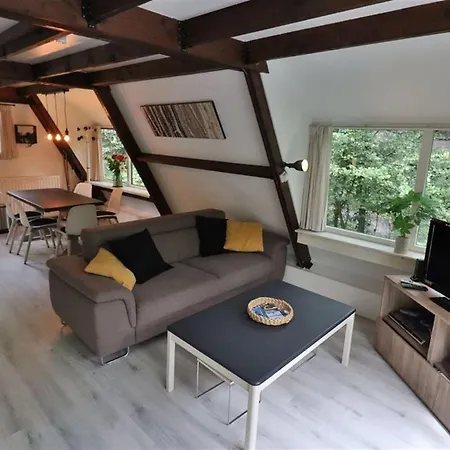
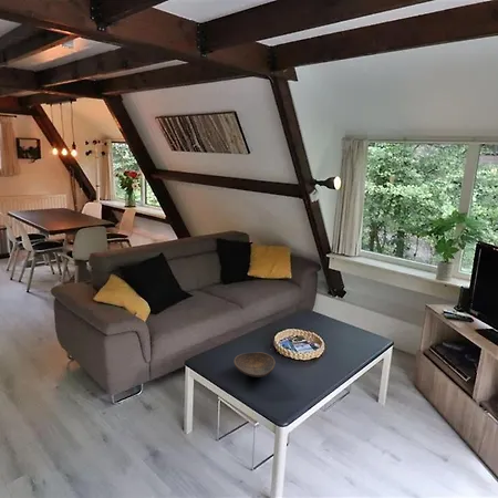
+ decorative bowl (253, 366)
